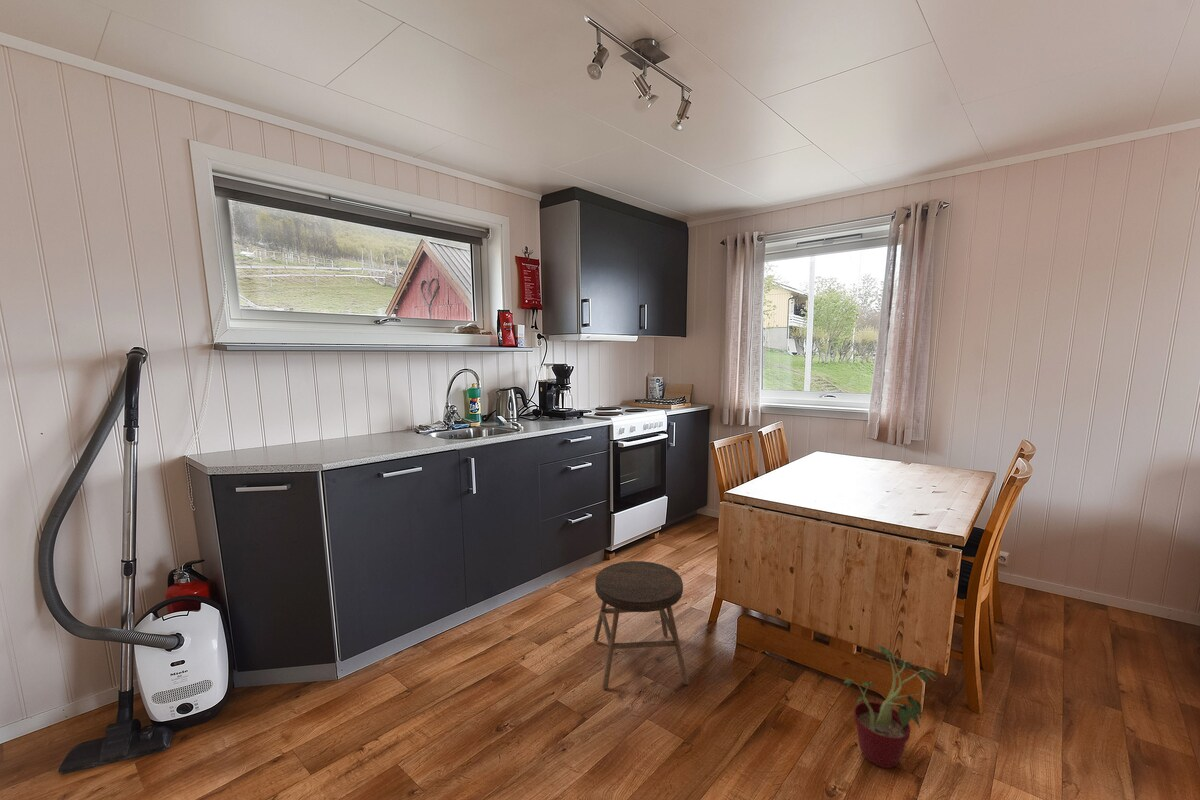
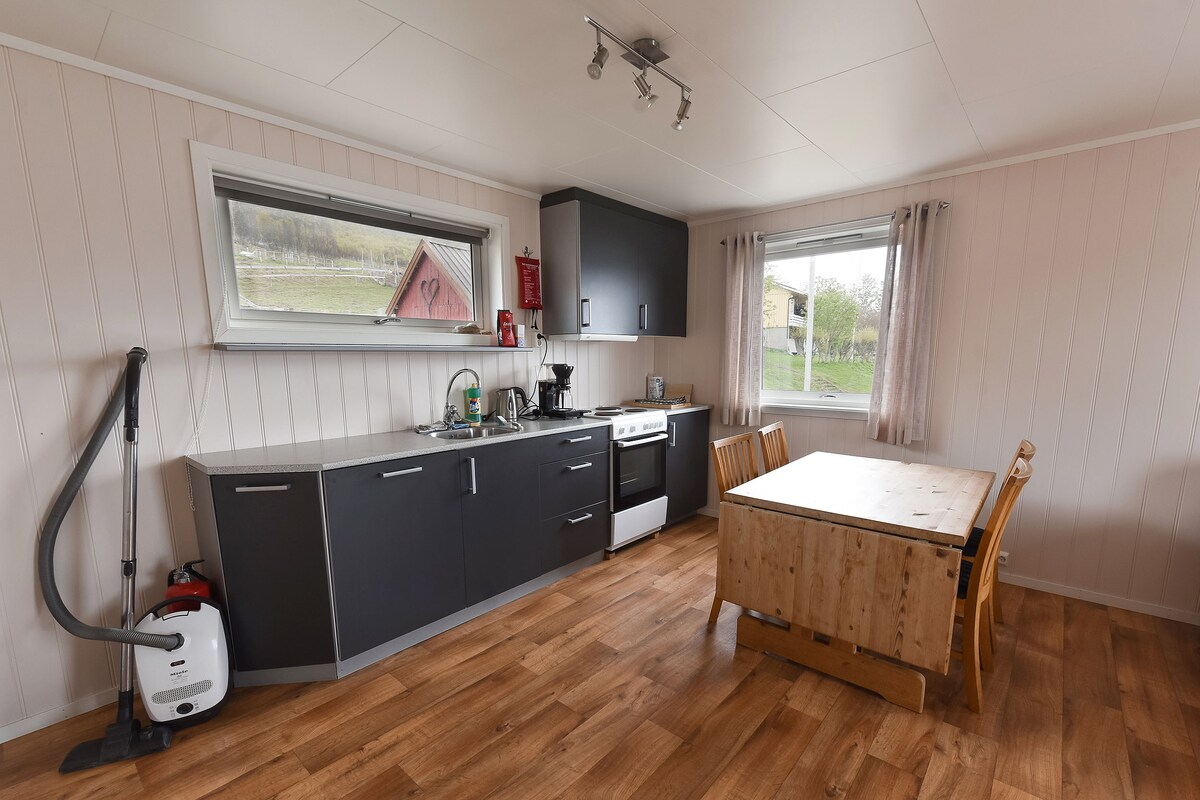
- stool (638, 611)
- potted plant (890, 697)
